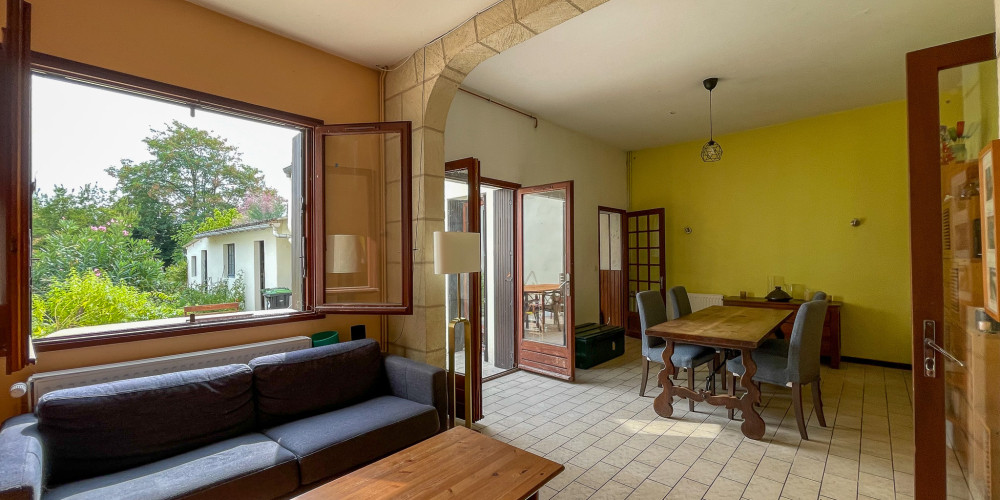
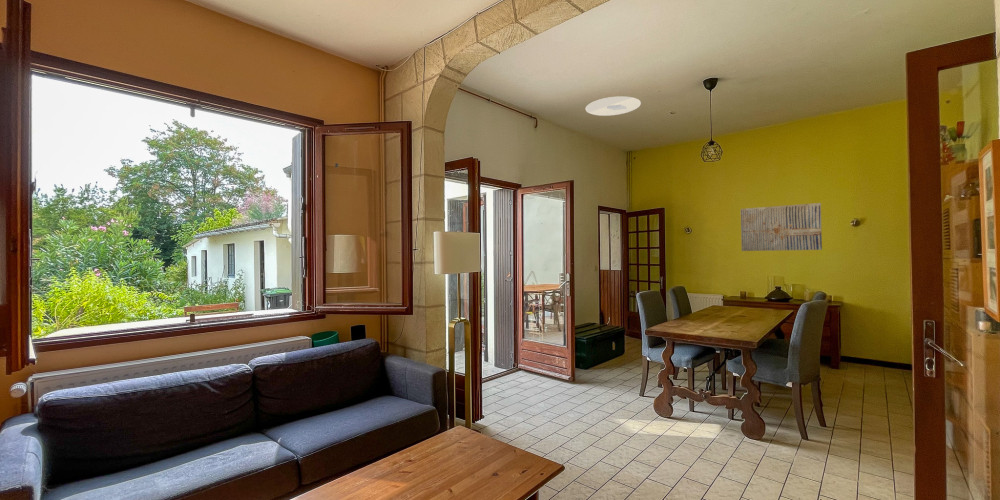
+ wall art (779, 228)
+ ceiling light (612, 104)
